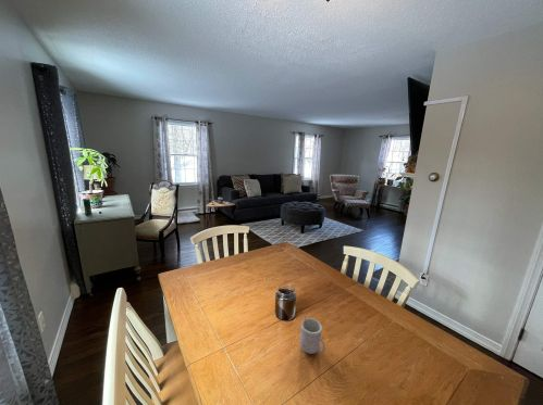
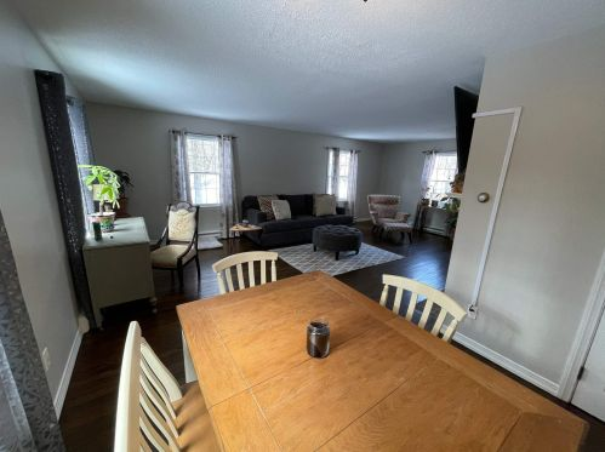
- mug (312, 336)
